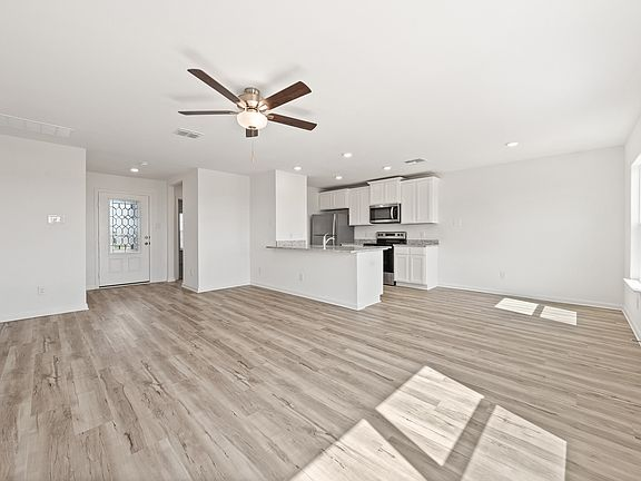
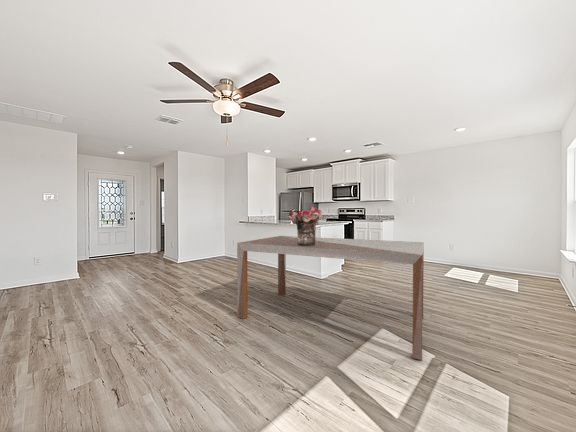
+ bouquet (305, 225)
+ table (330, 257)
